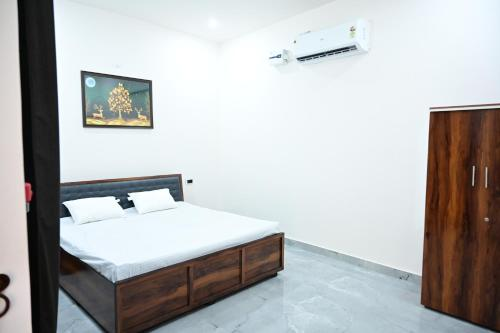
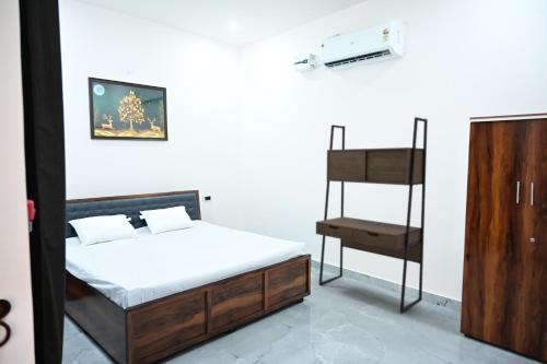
+ desk (366, 220)
